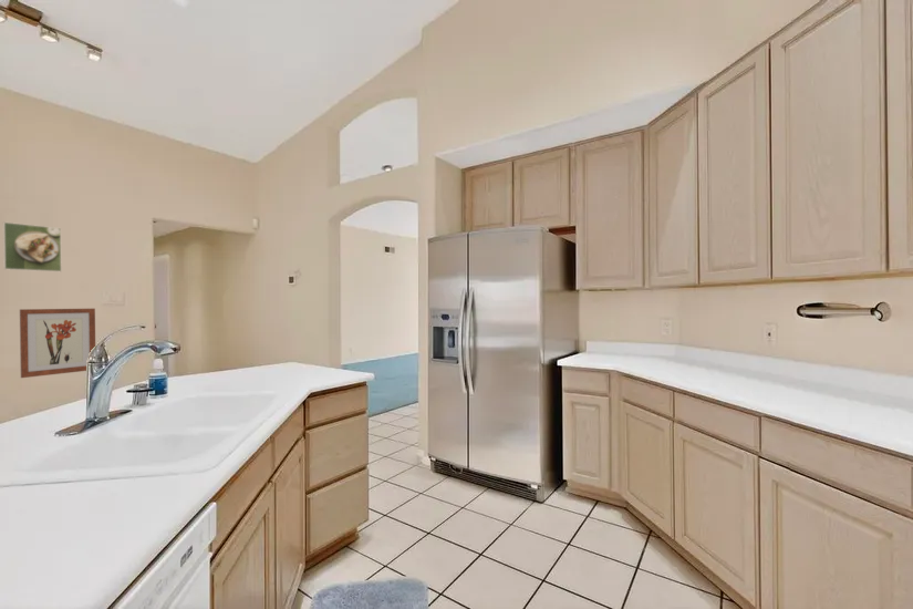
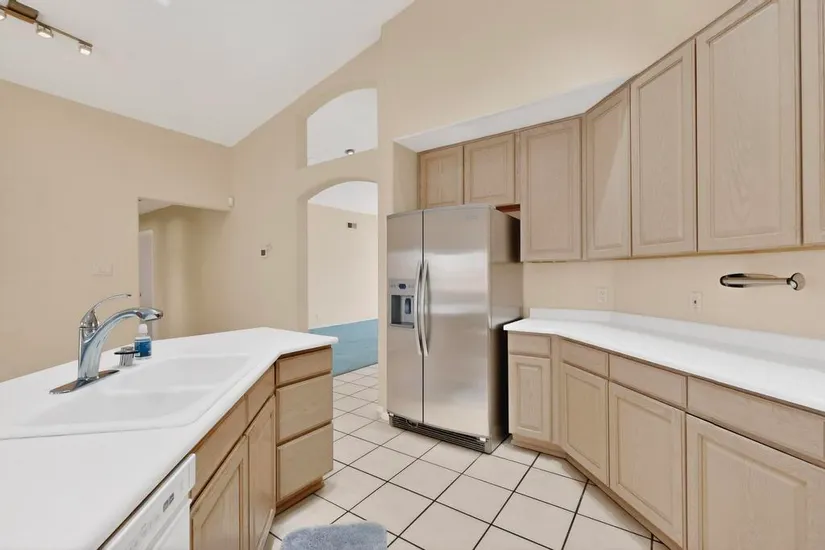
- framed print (33, 247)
- wall art (59, 341)
